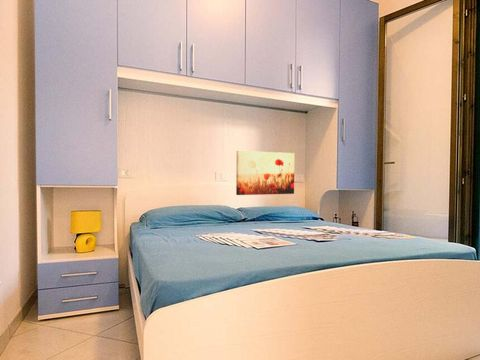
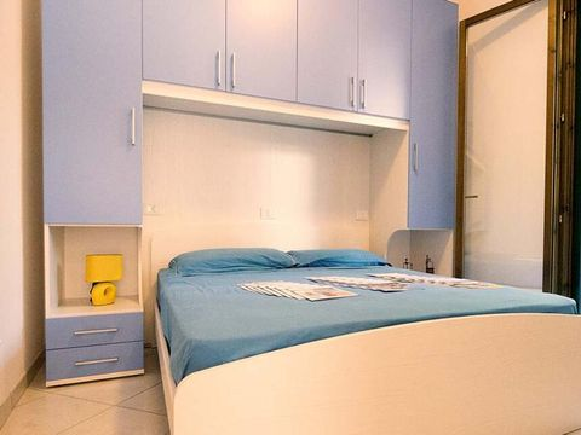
- wall art (266, 173)
